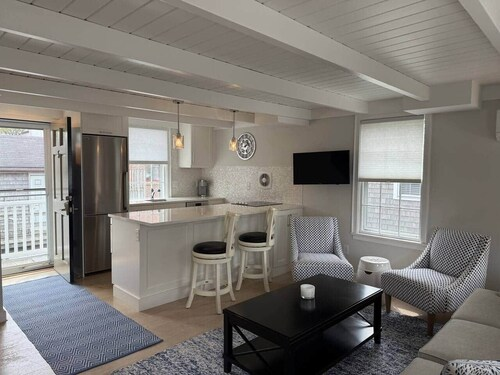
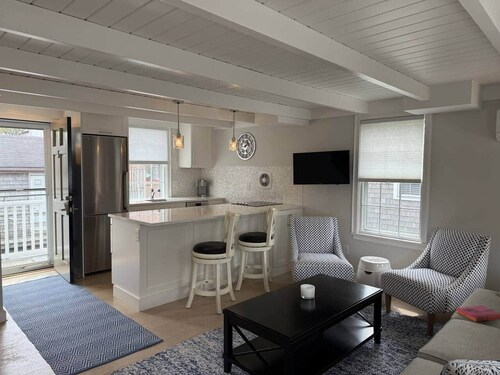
+ hardback book (479, 313)
